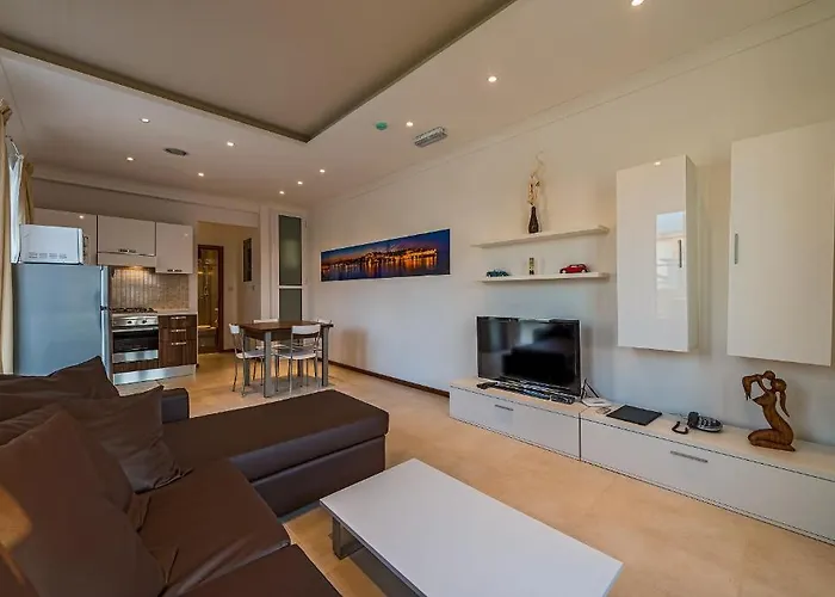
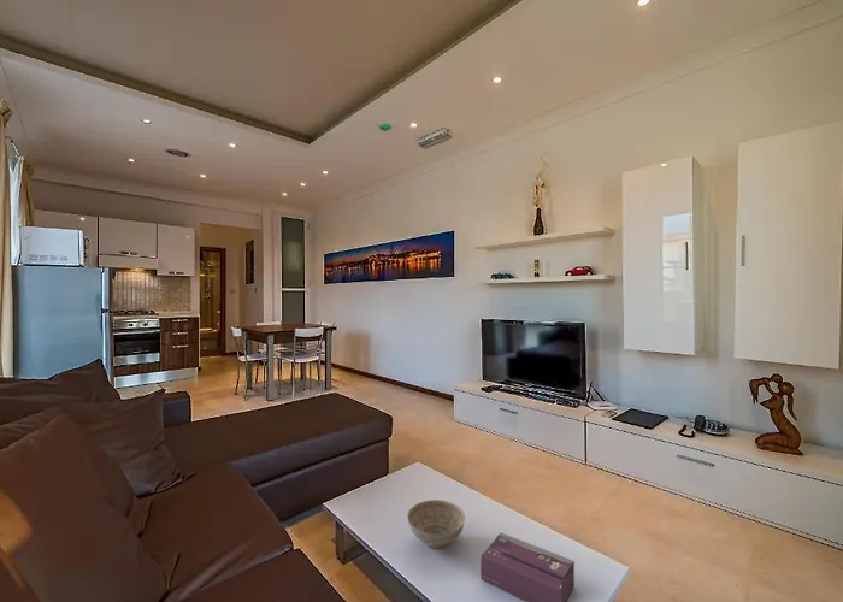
+ tissue box (526, 569)
+ decorative bowl (436, 527)
